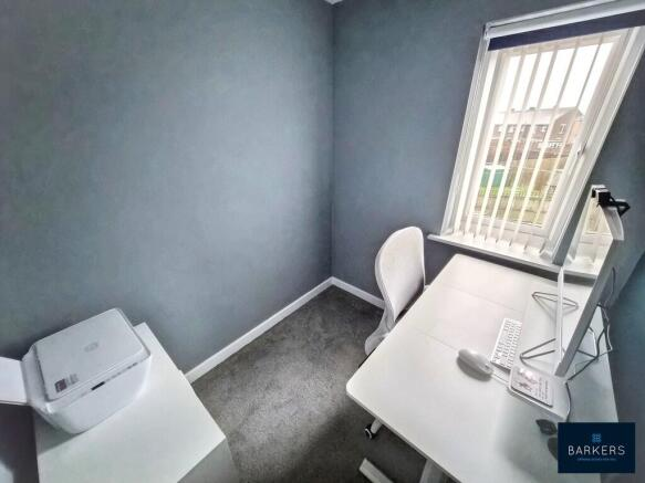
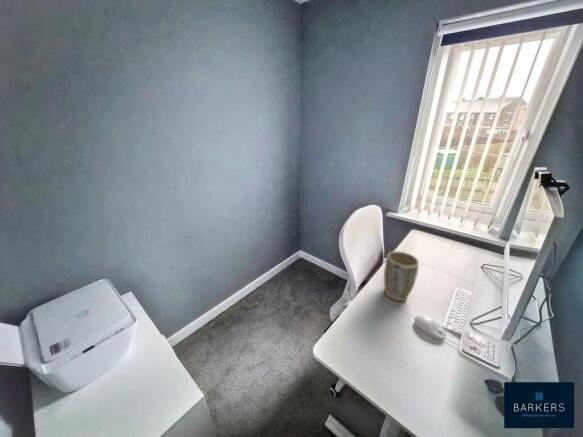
+ plant pot (399, 276)
